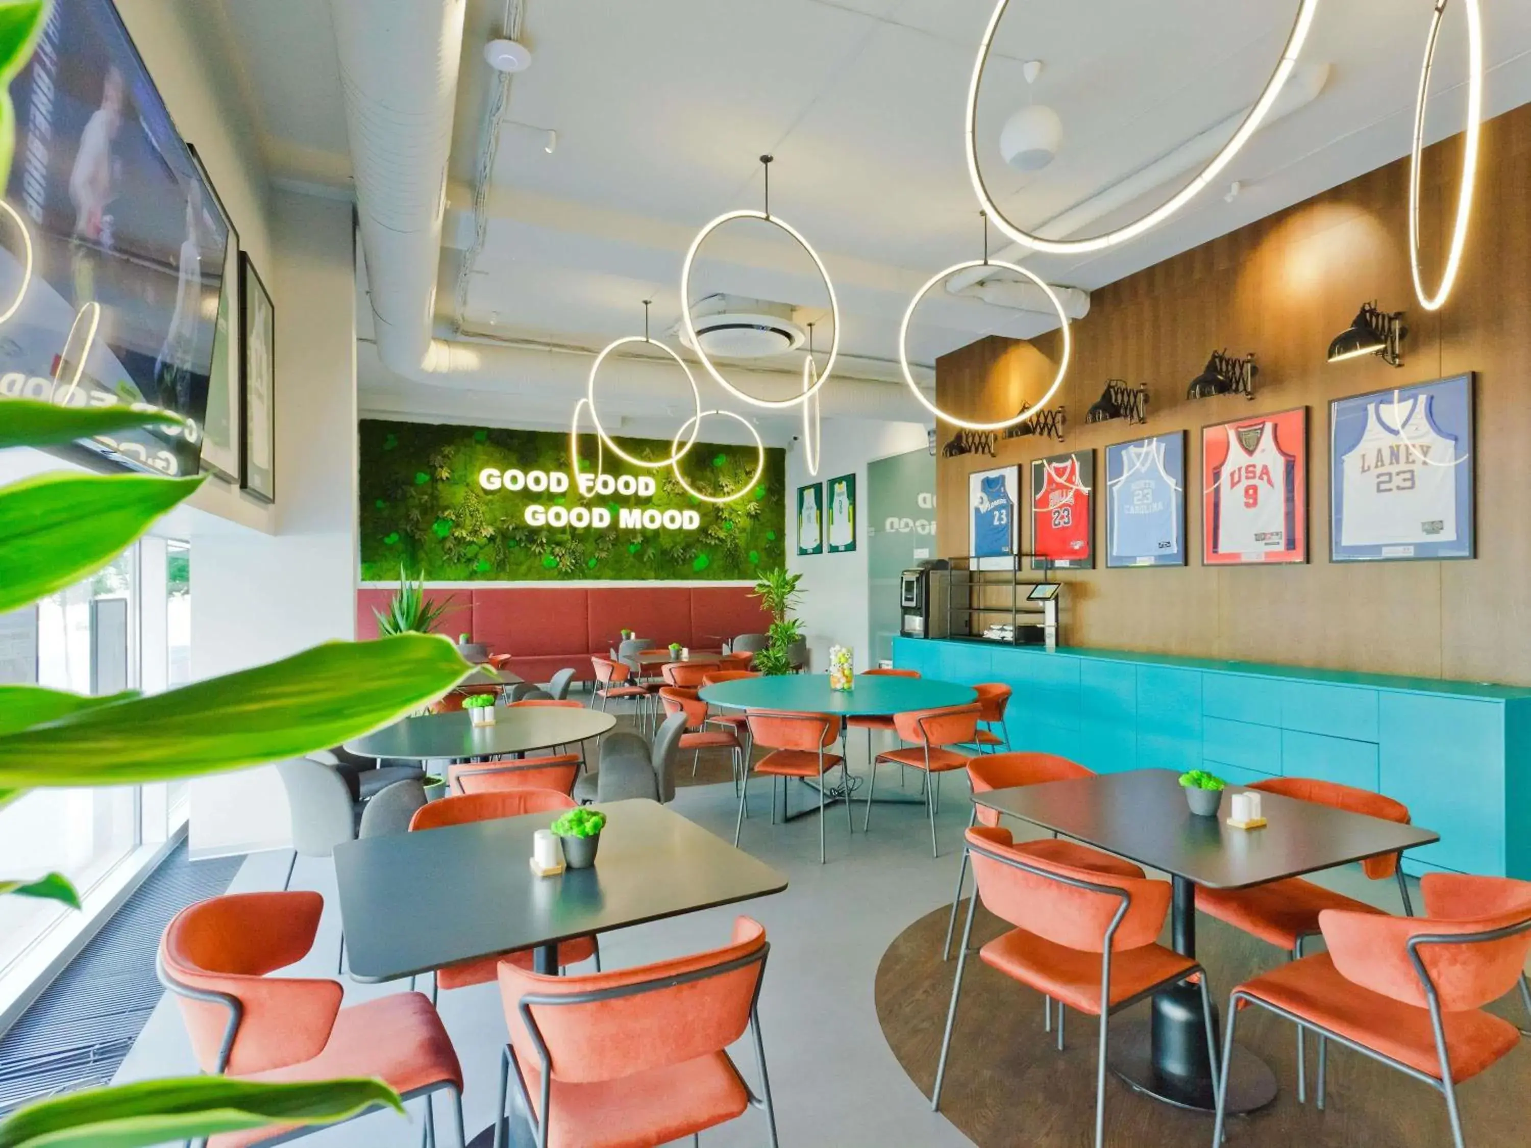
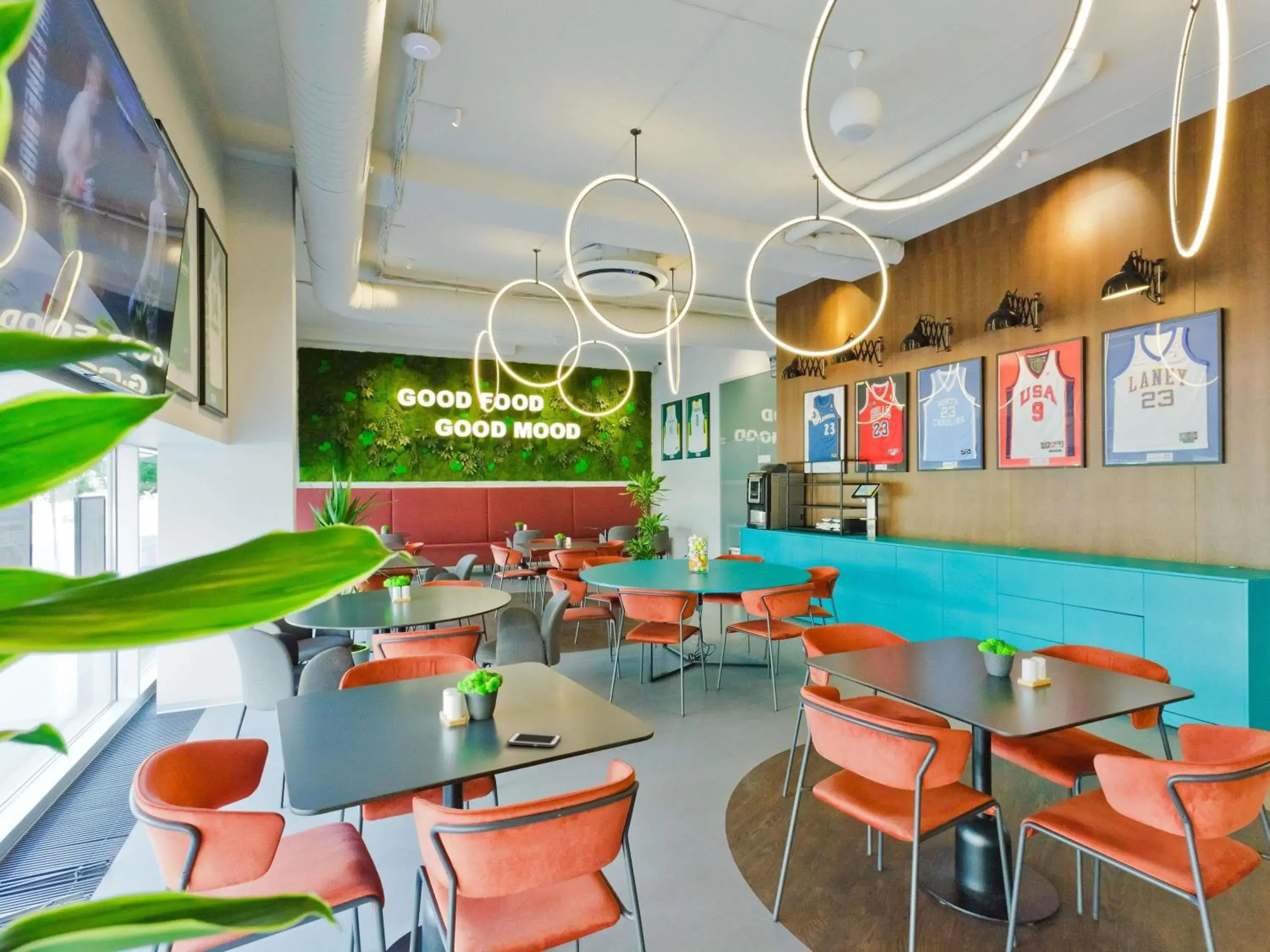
+ cell phone (534, 740)
